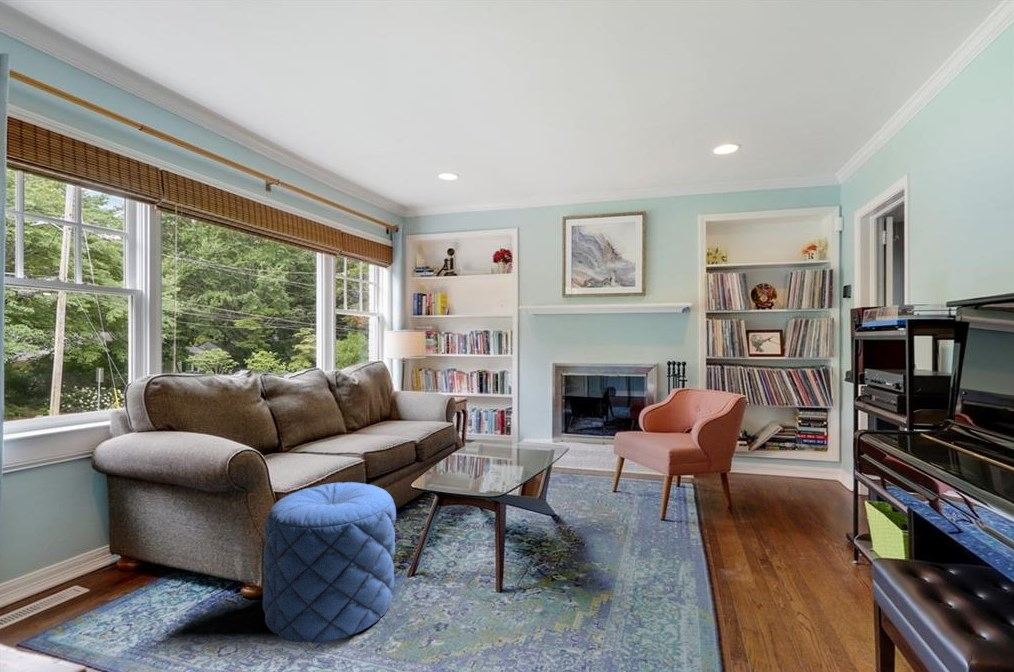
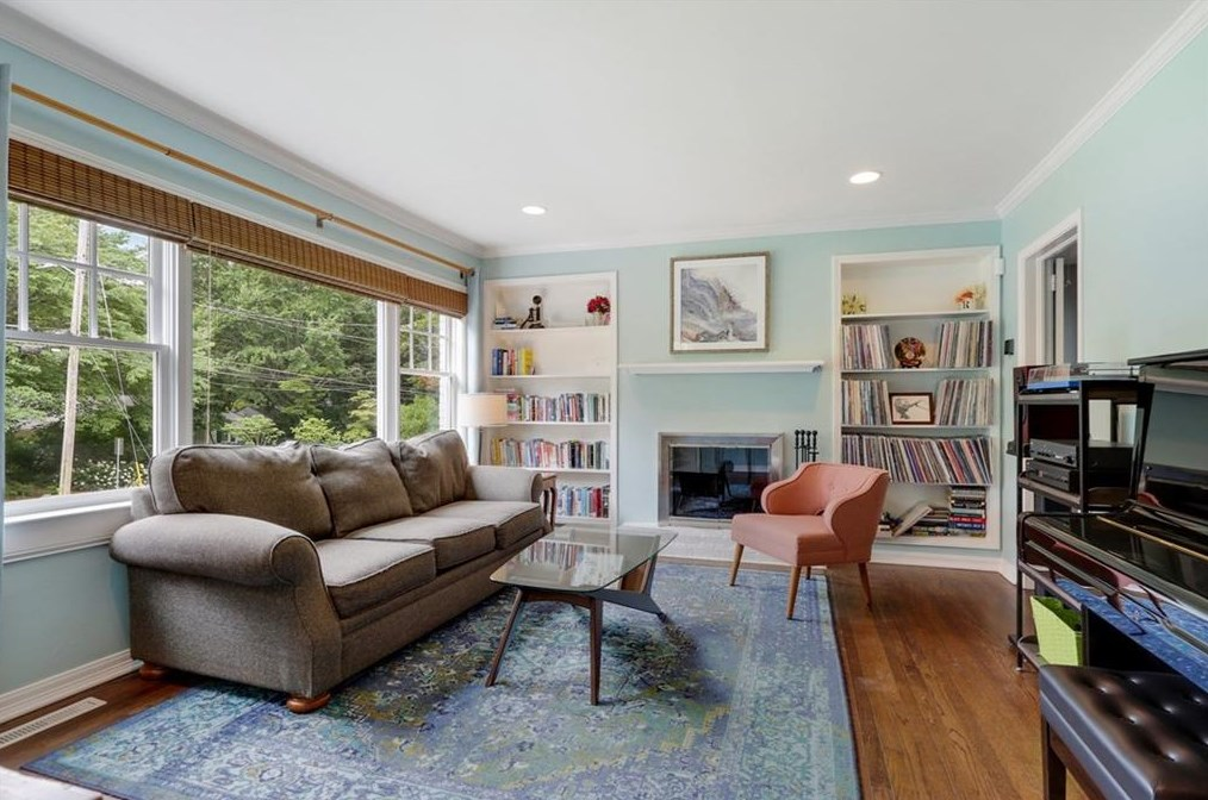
- pouf (332, 550)
